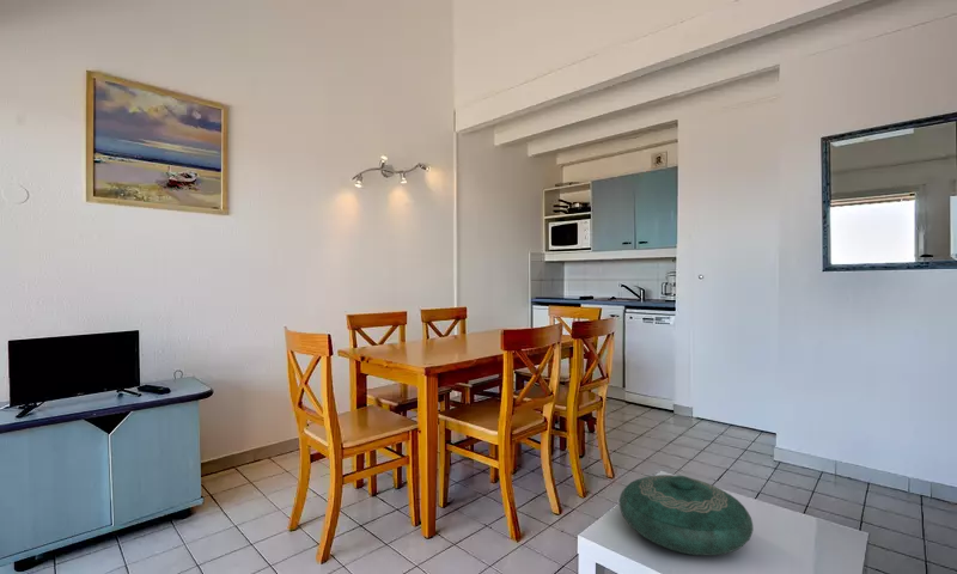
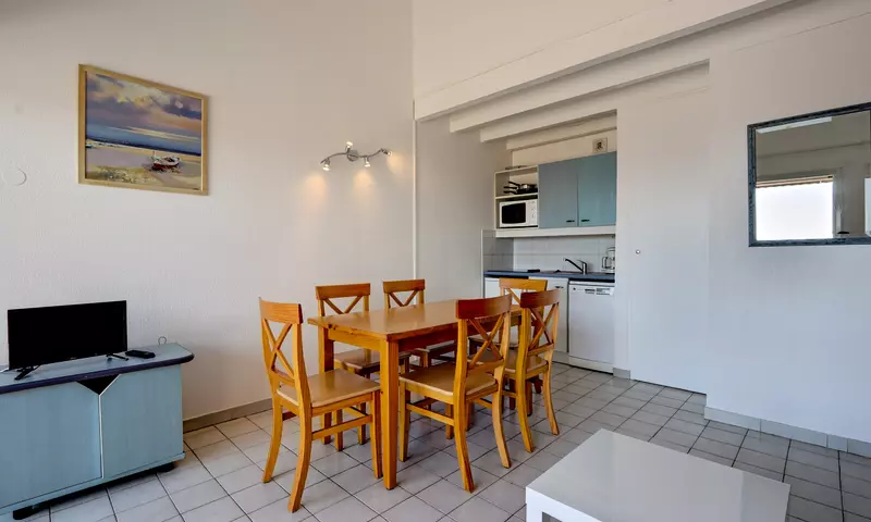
- decorative bowl (682, 506)
